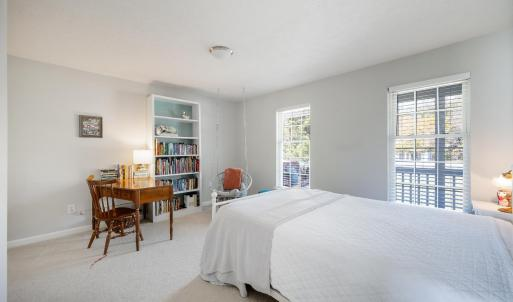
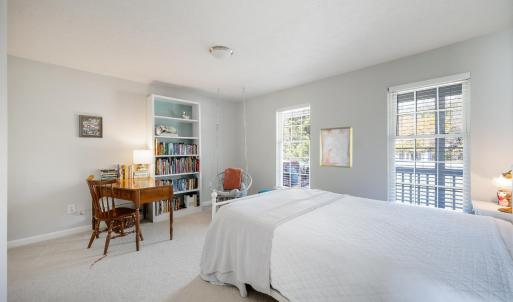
+ wall art (335, 147)
